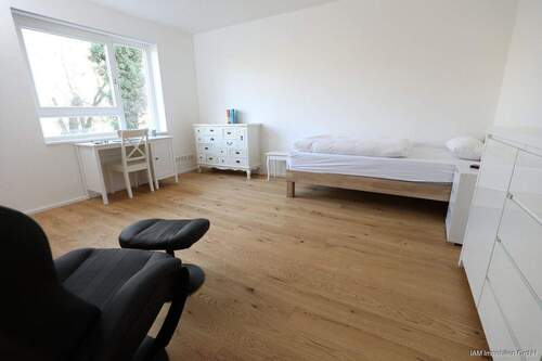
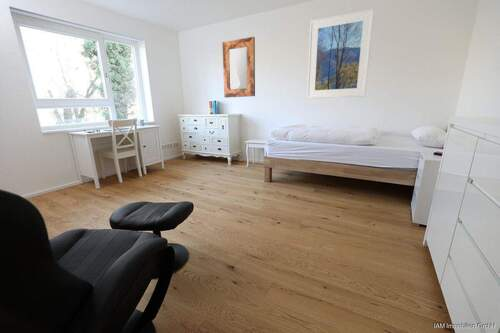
+ home mirror (238, 69)
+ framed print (337, 58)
